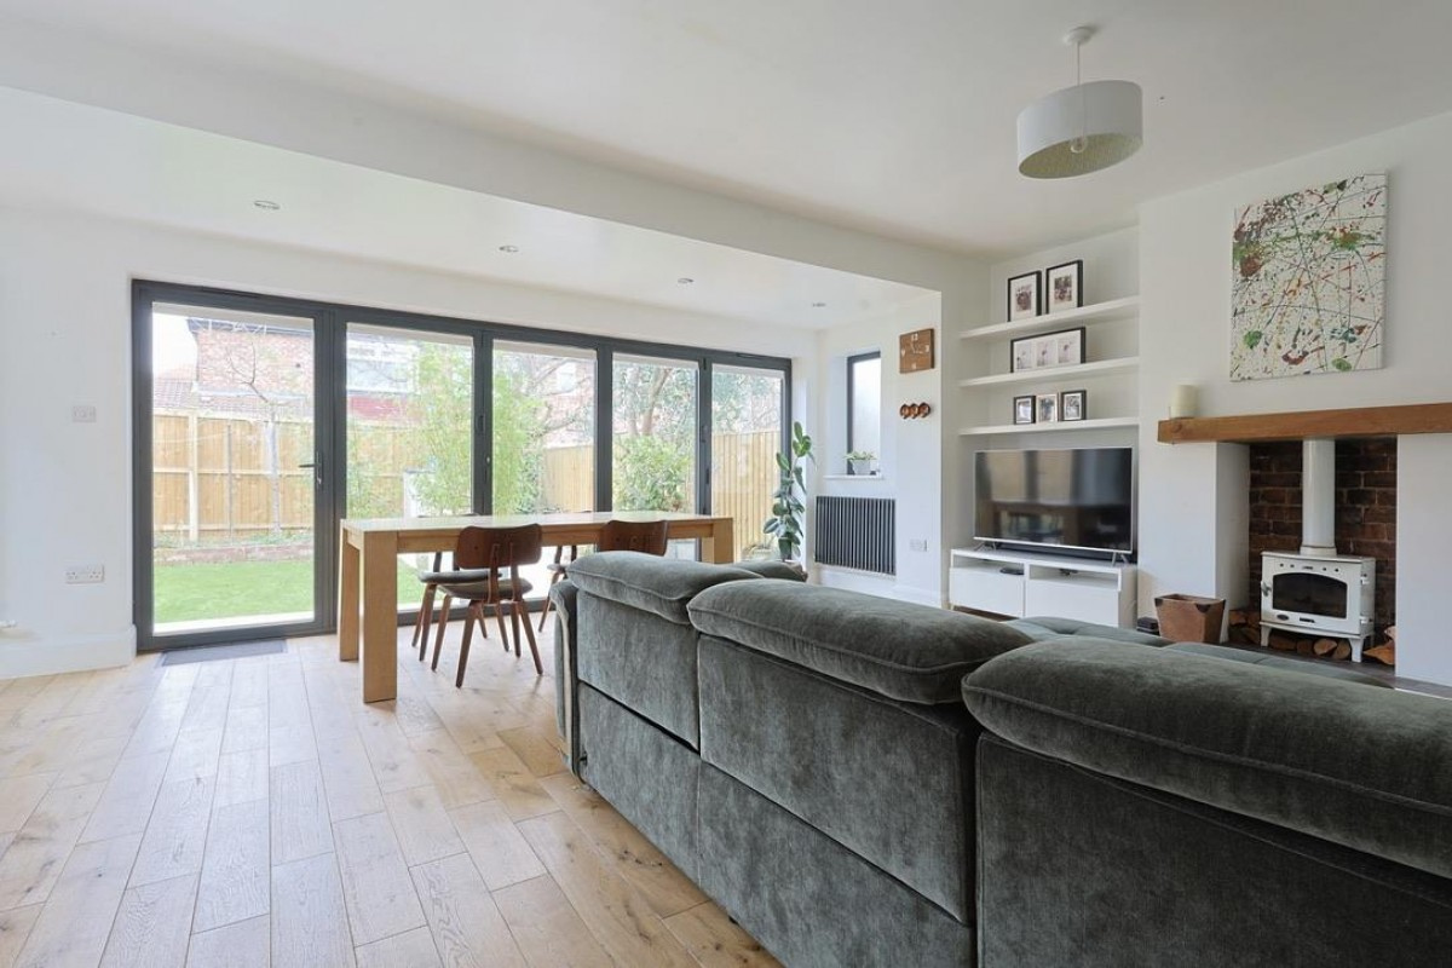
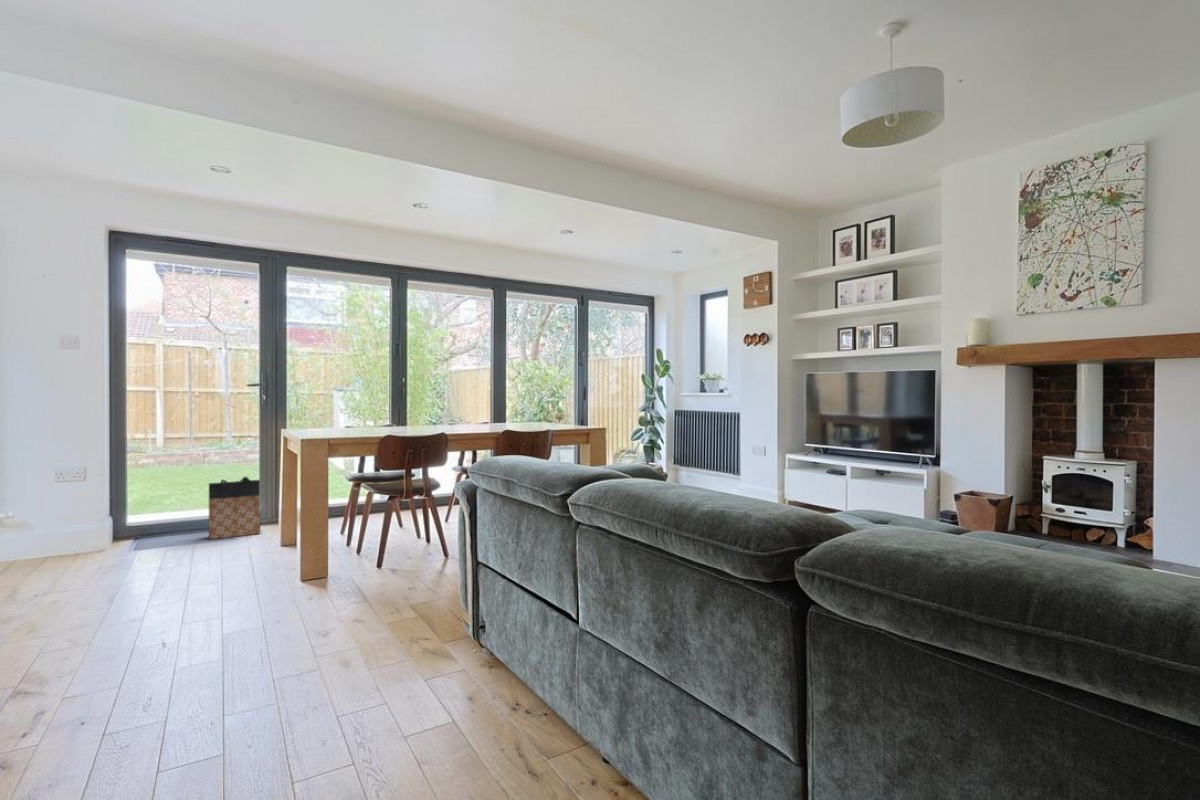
+ bag (234, 506)
